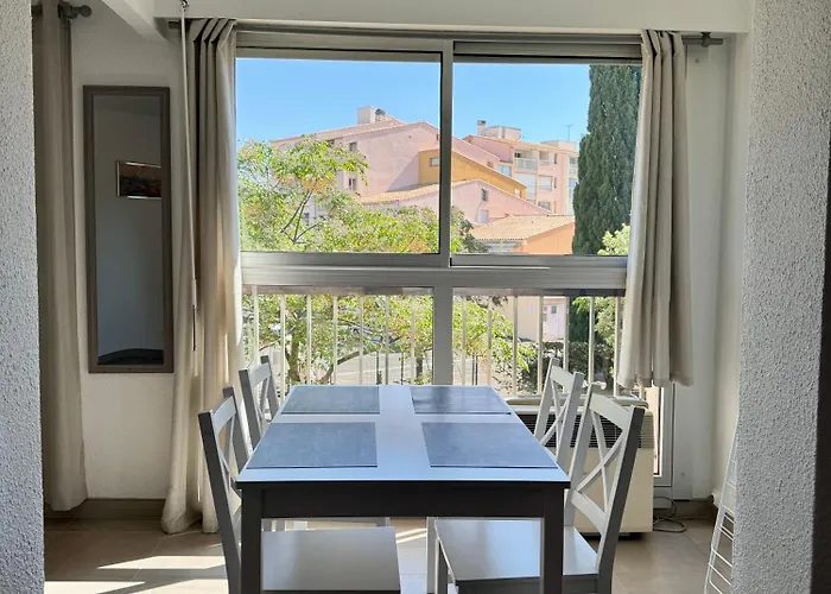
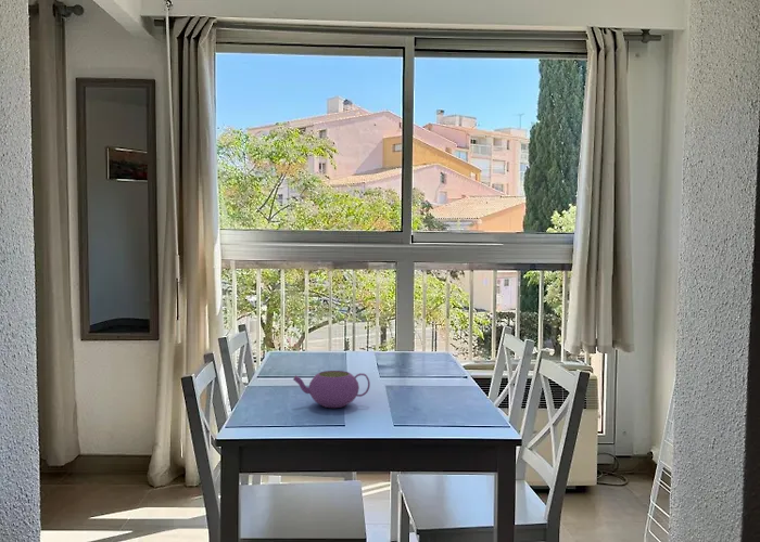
+ teapot (331, 389)
